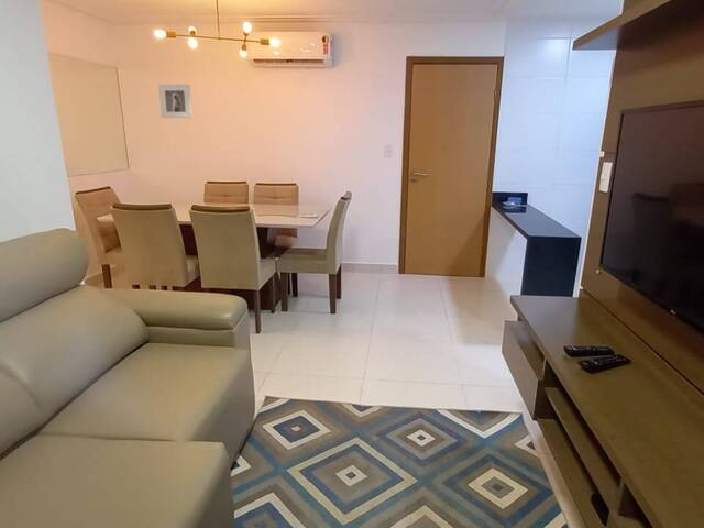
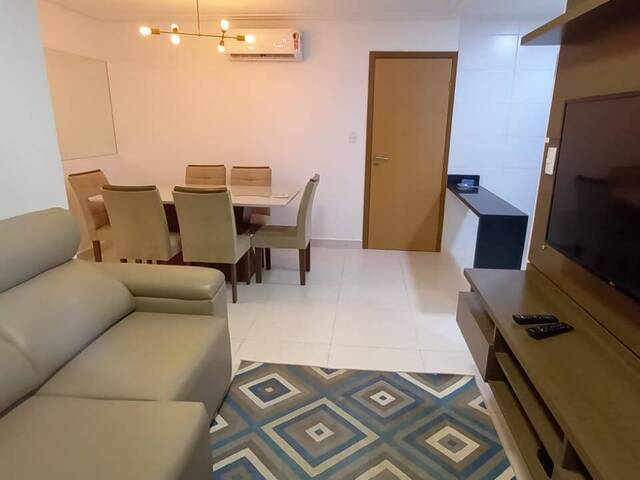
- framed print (175, 101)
